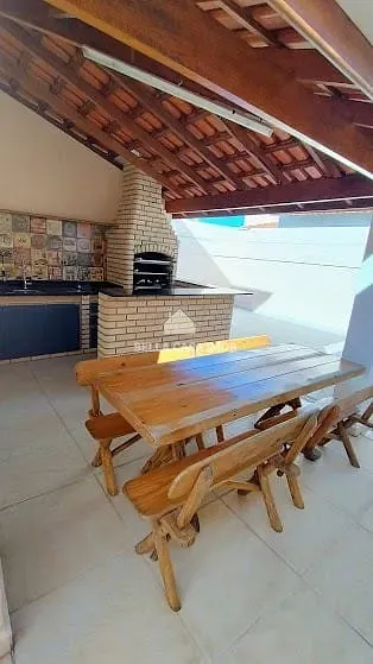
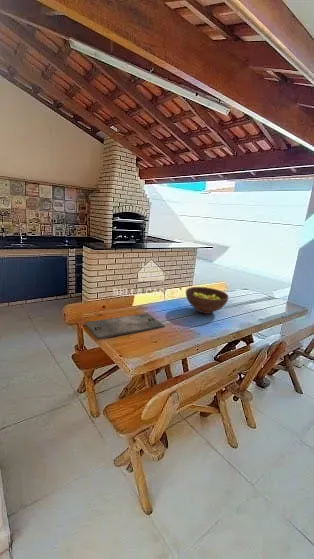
+ fruit bowl (205, 302)
+ cutting board (125, 324)
